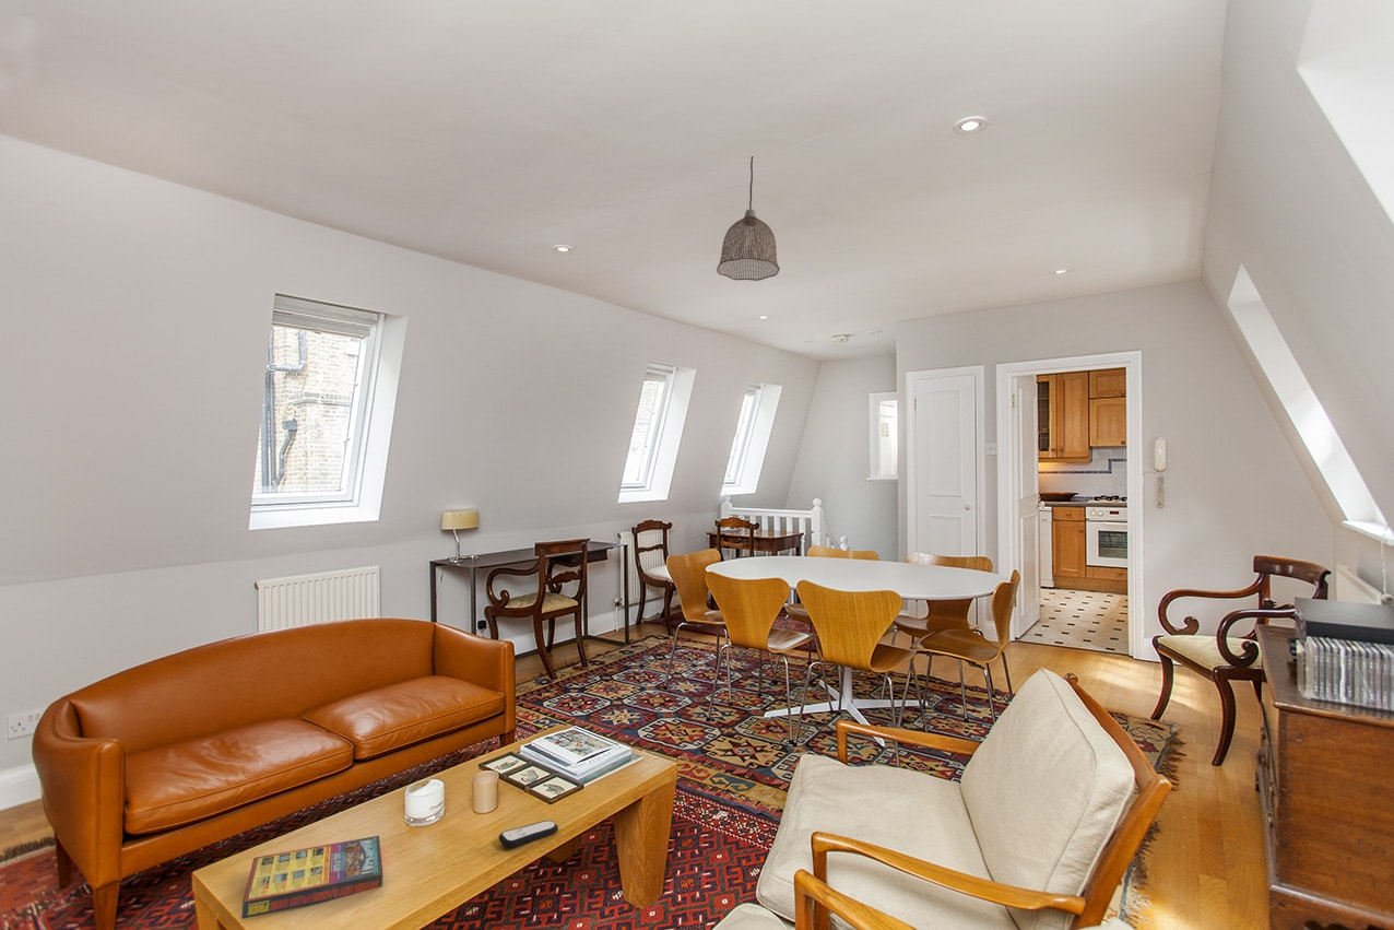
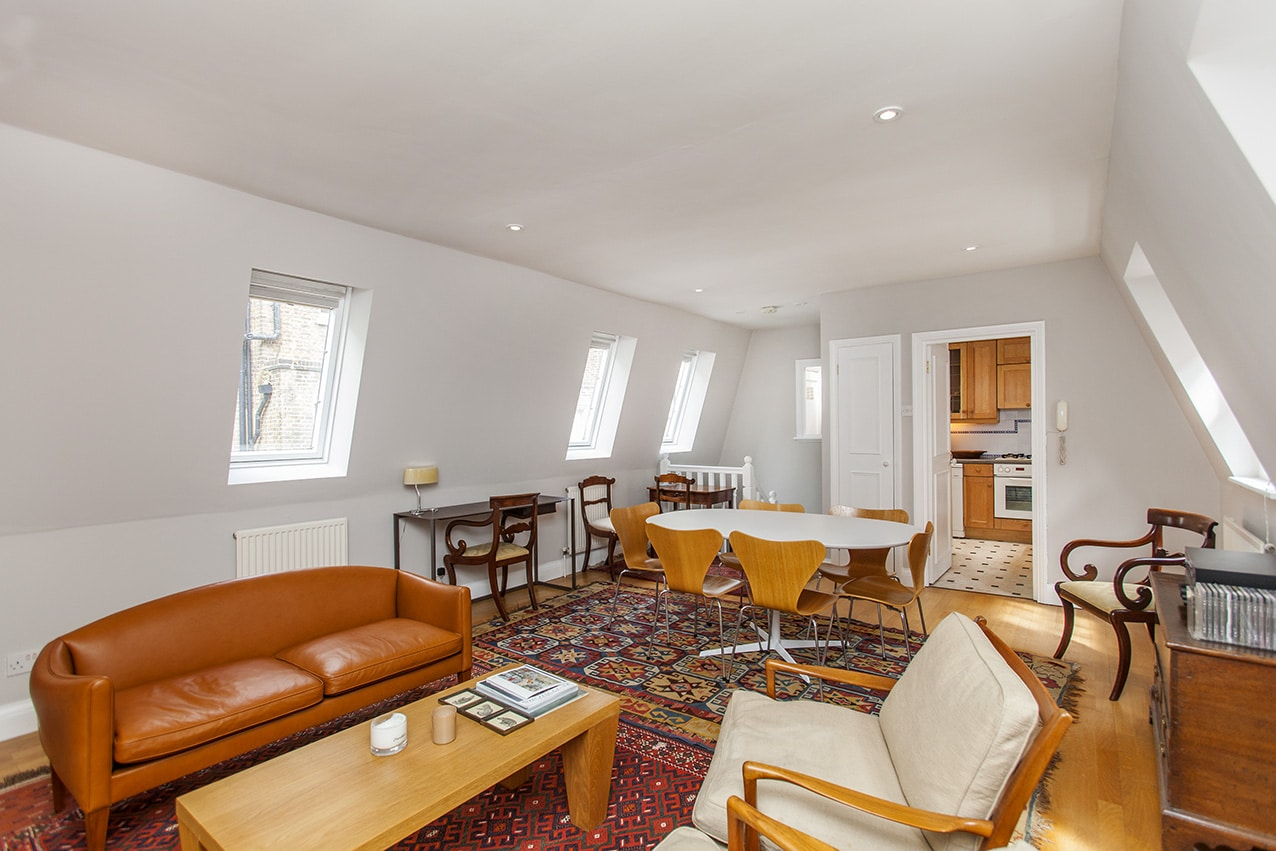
- game compilation box (317, 873)
- remote control (529, 833)
- pendant lamp (749, 213)
